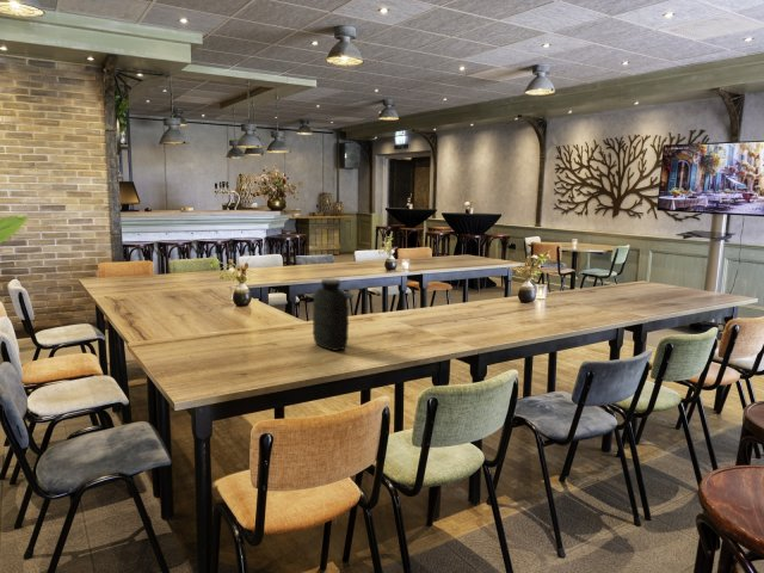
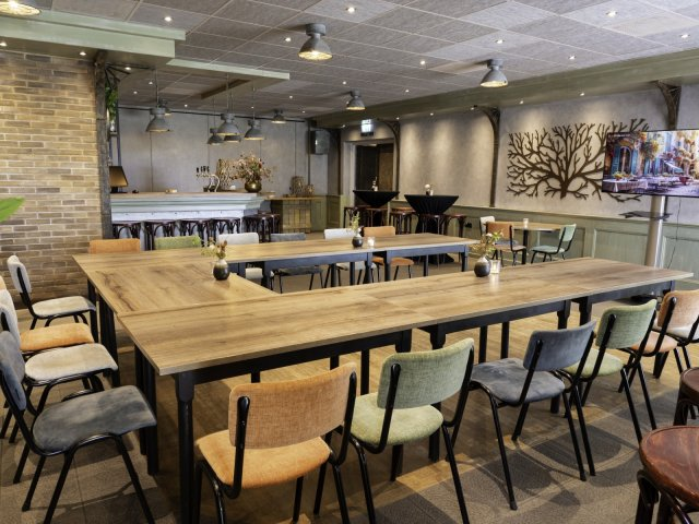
- water jug (329, 313)
